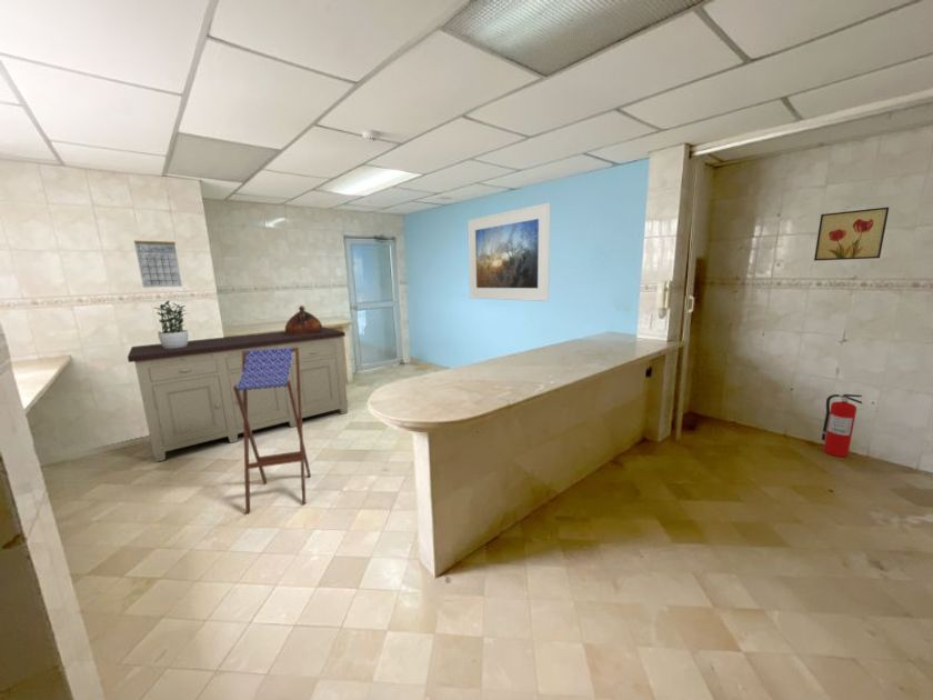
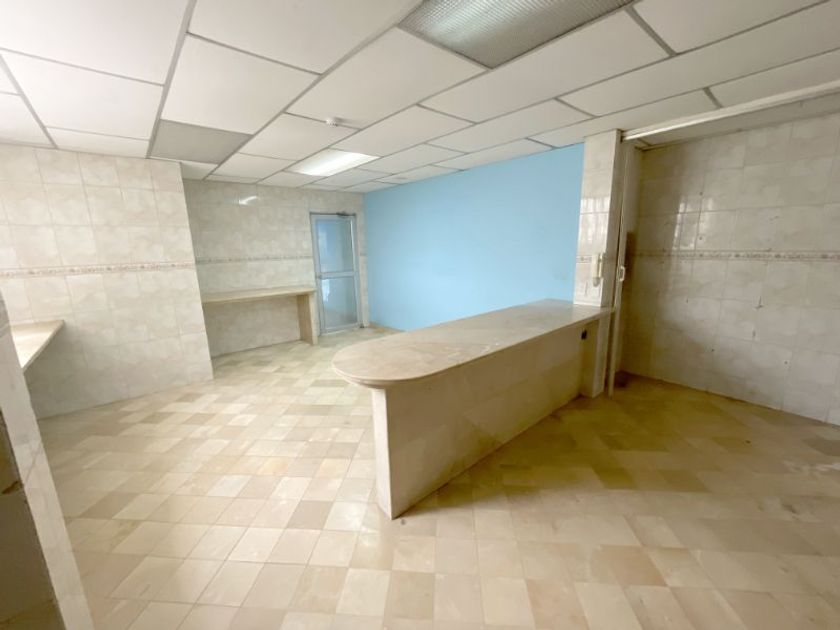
- wall art (849, 236)
- fire extinguisher (840, 422)
- sideboard (253, 389)
- calendar (158, 259)
- stool (294, 418)
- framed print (504, 257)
- ceramic jug (302, 319)
- potted plant (173, 323)
